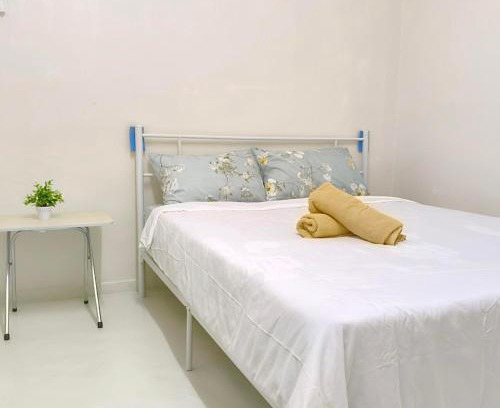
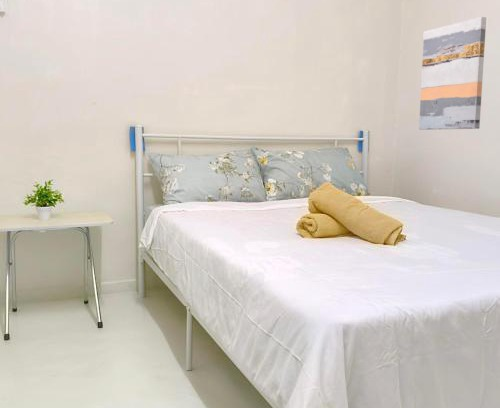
+ wall art (450, 77)
